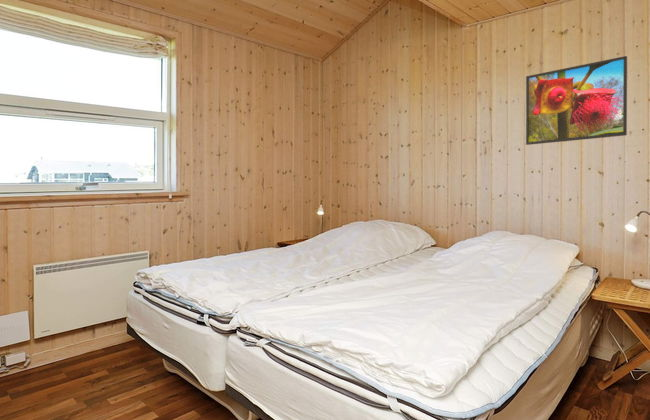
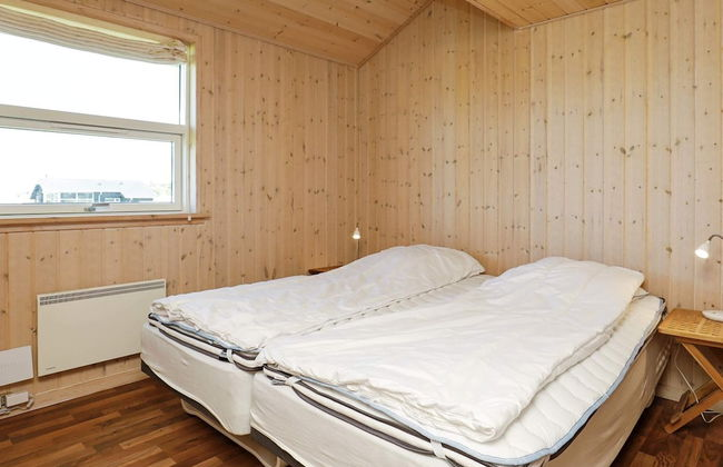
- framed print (572, 103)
